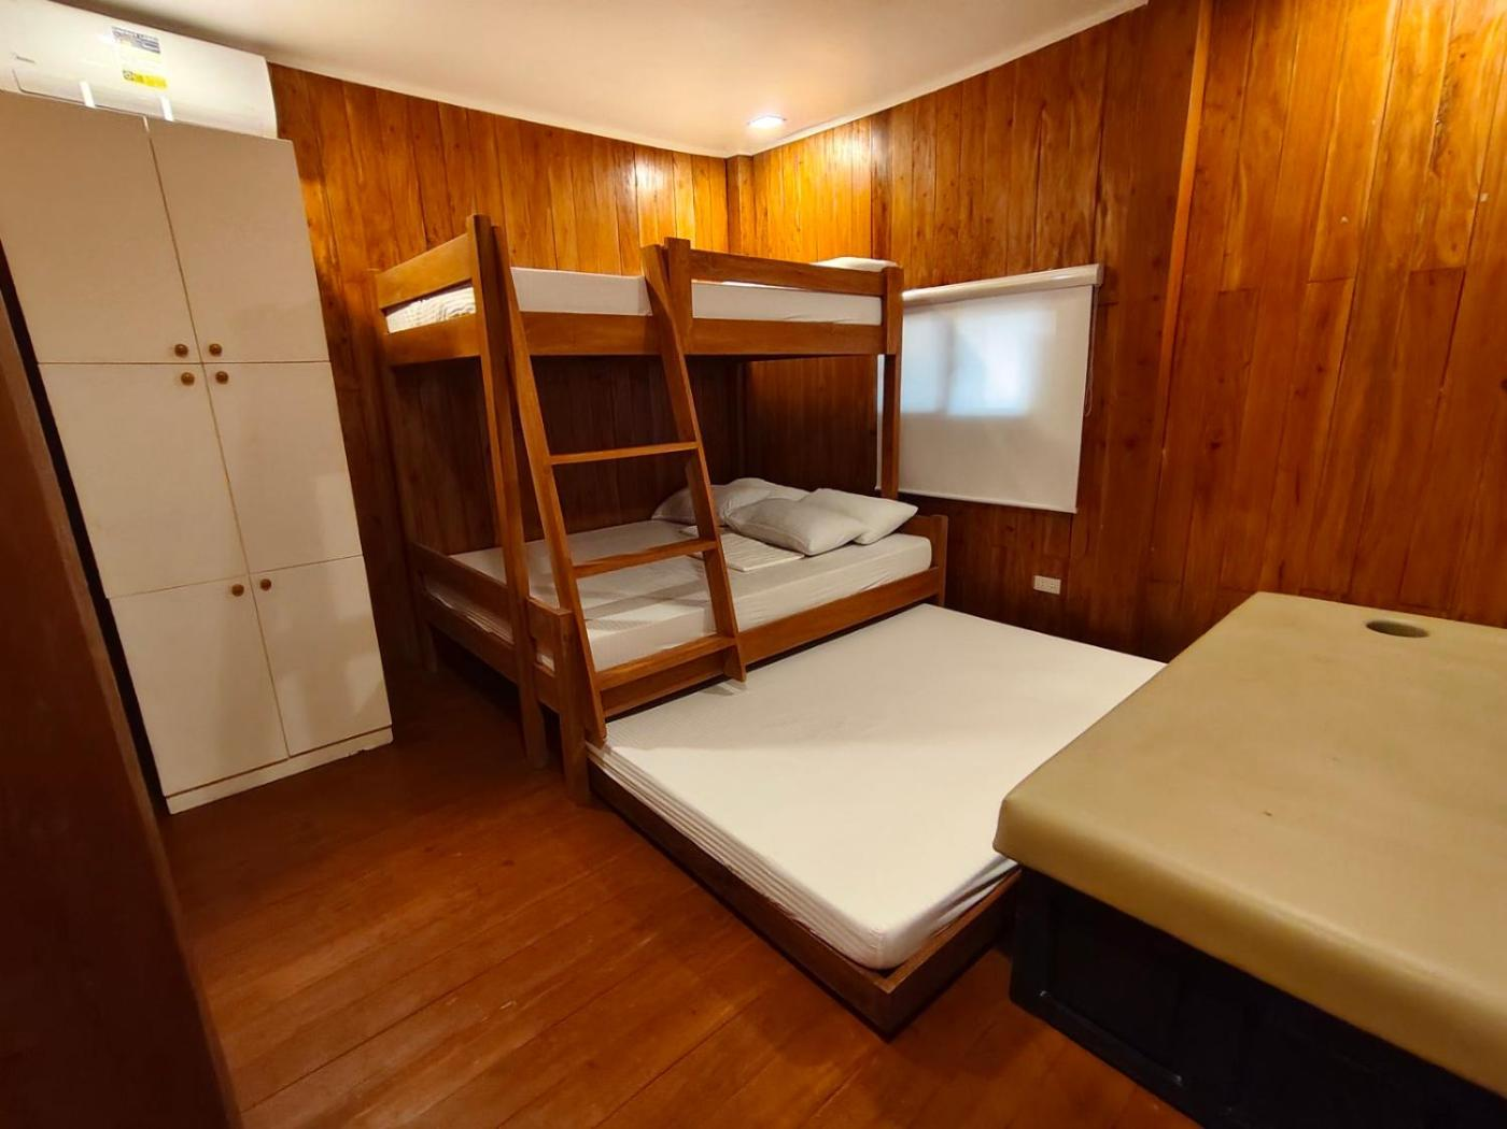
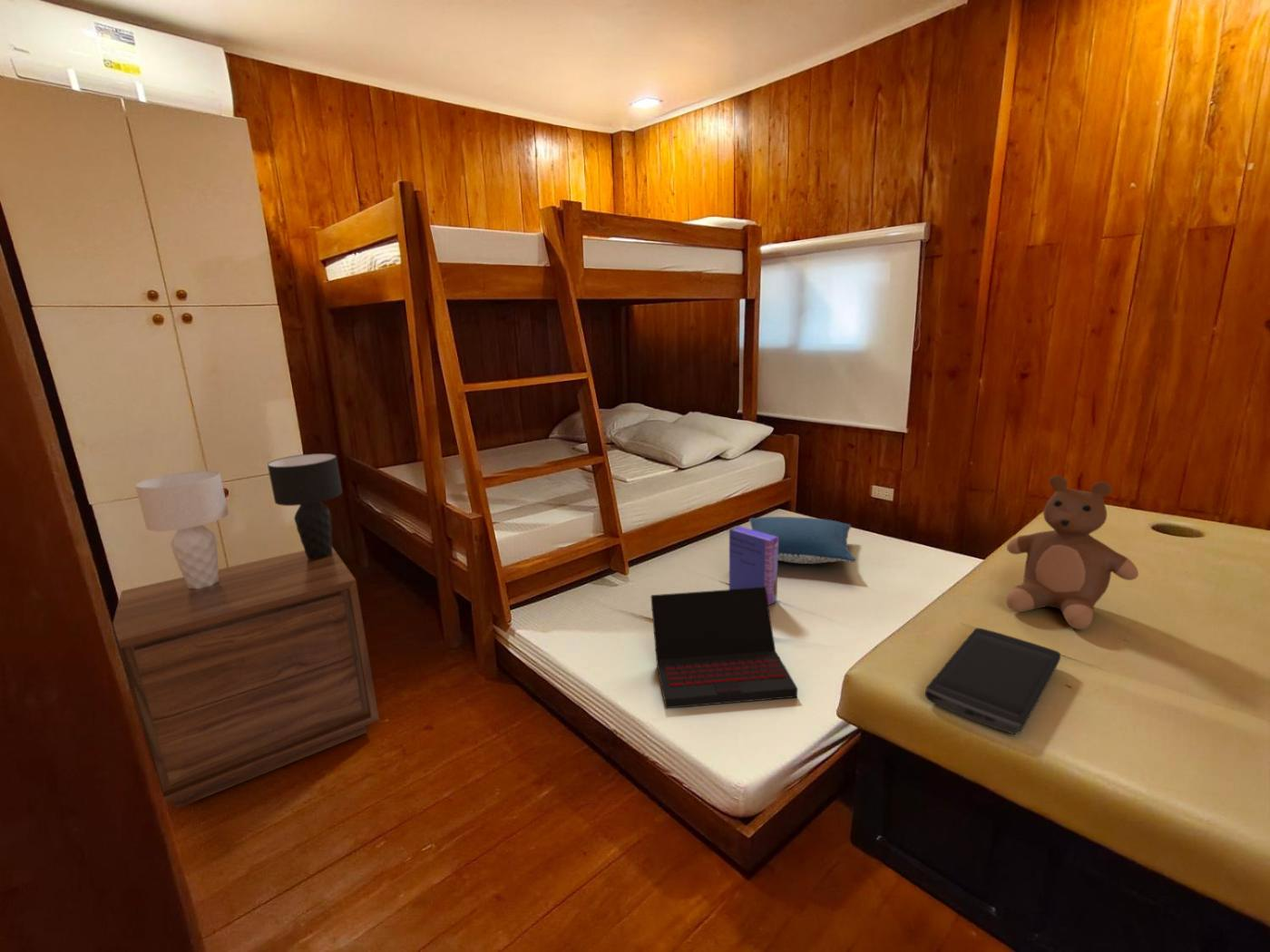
+ pillow (796, 538)
+ laptop (718, 641)
+ smartphone (994, 675)
+ nightstand (256, 663)
+ table lamp (275, 502)
+ cereal box (752, 564)
+ teddy bear (1065, 547)
